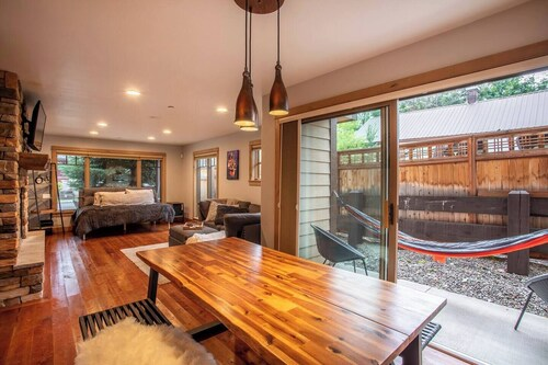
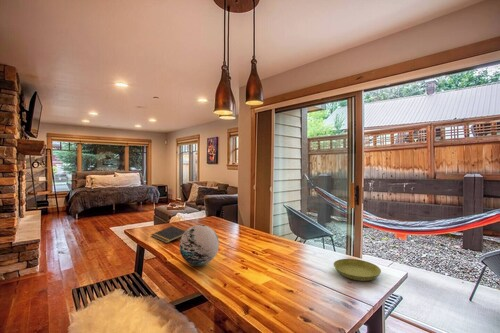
+ saucer (356, 270)
+ decorative orb (199, 244)
+ notepad (169, 233)
